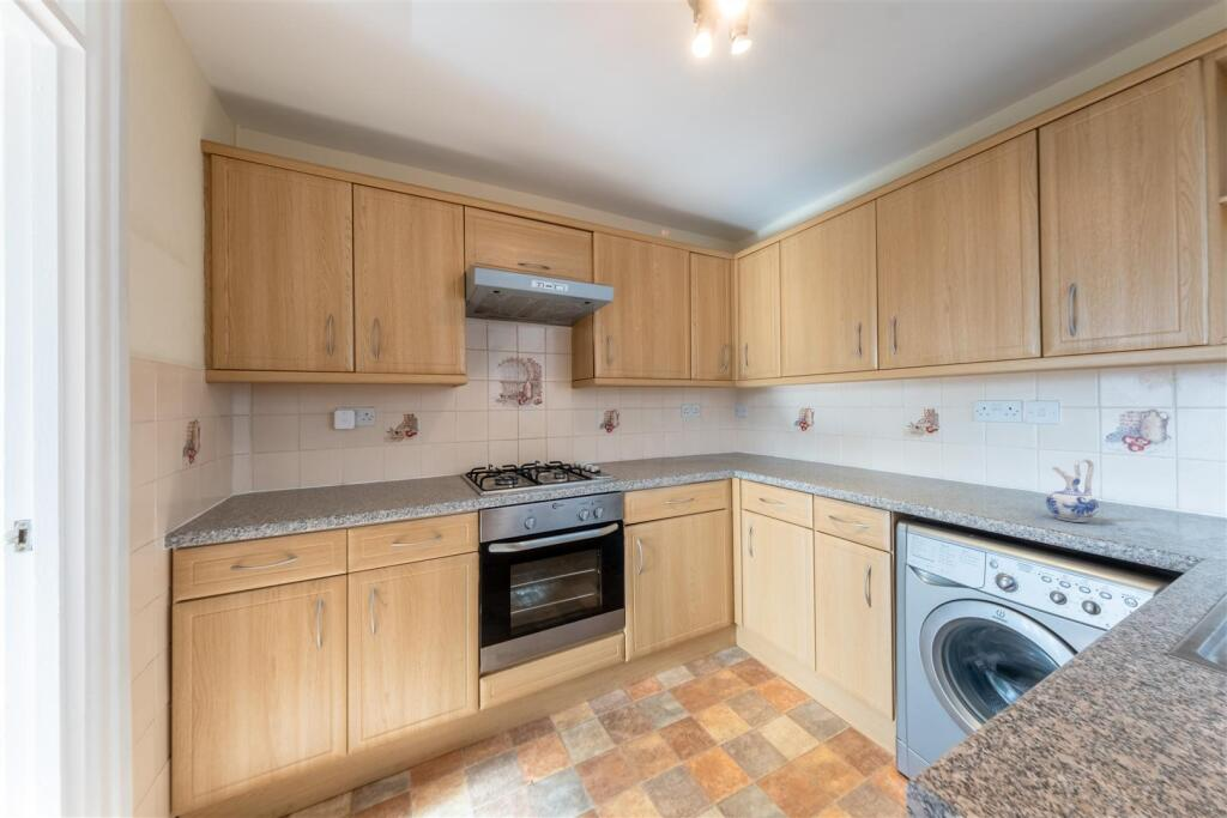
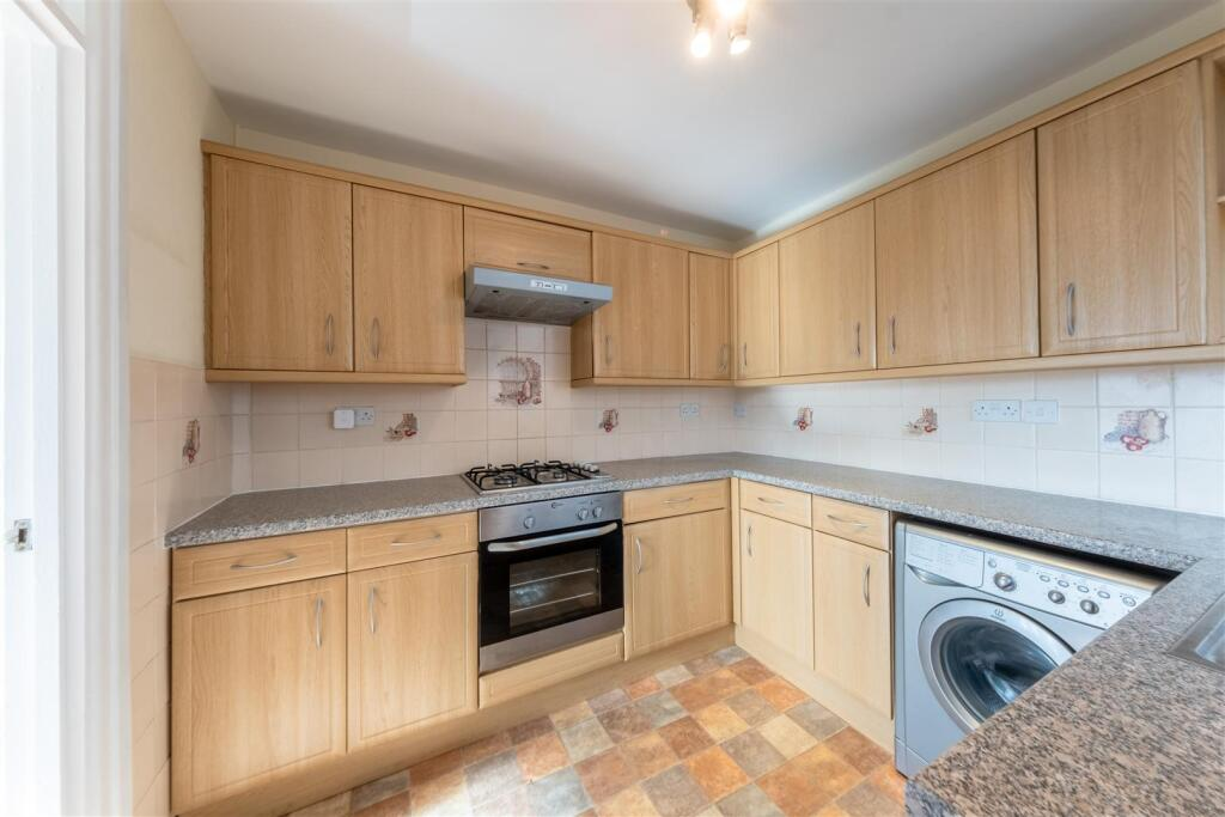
- ceramic pitcher (1071, 489)
